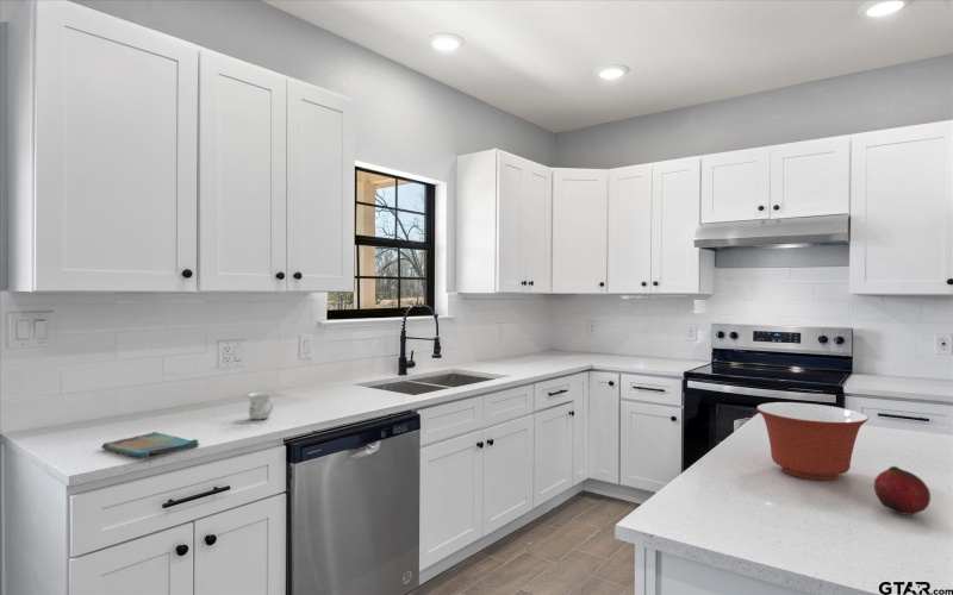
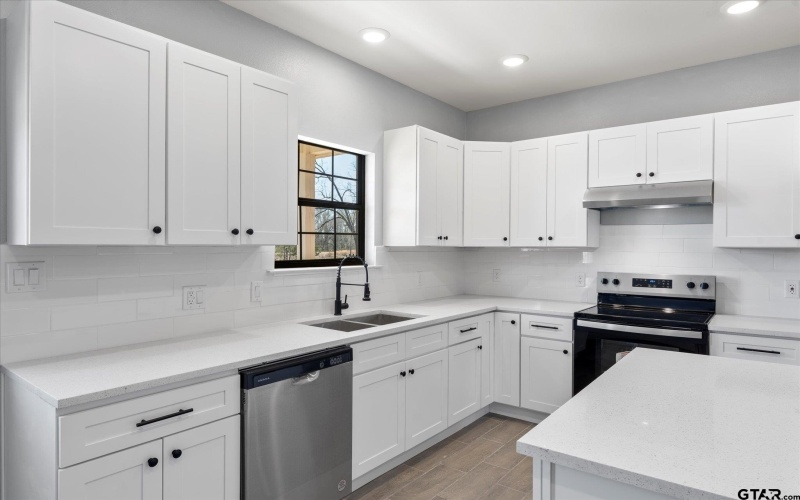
- fruit (901, 489)
- mixing bowl (809, 441)
- dish towel (150, 444)
- mug (262, 406)
